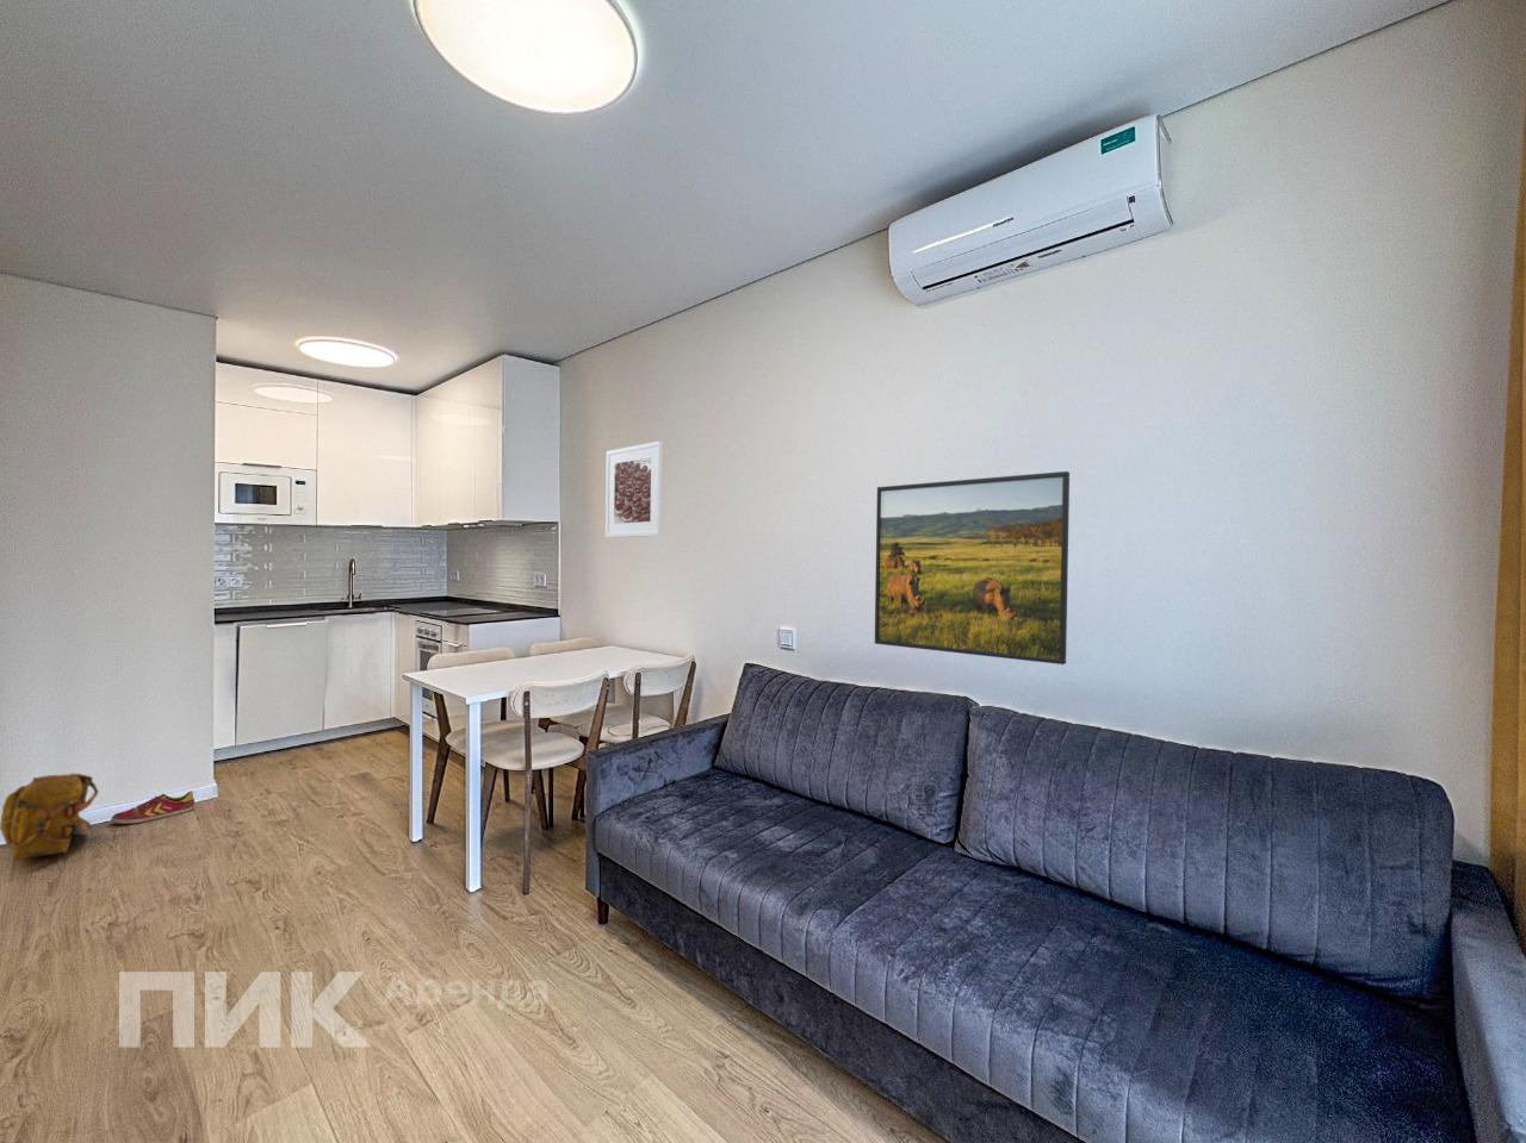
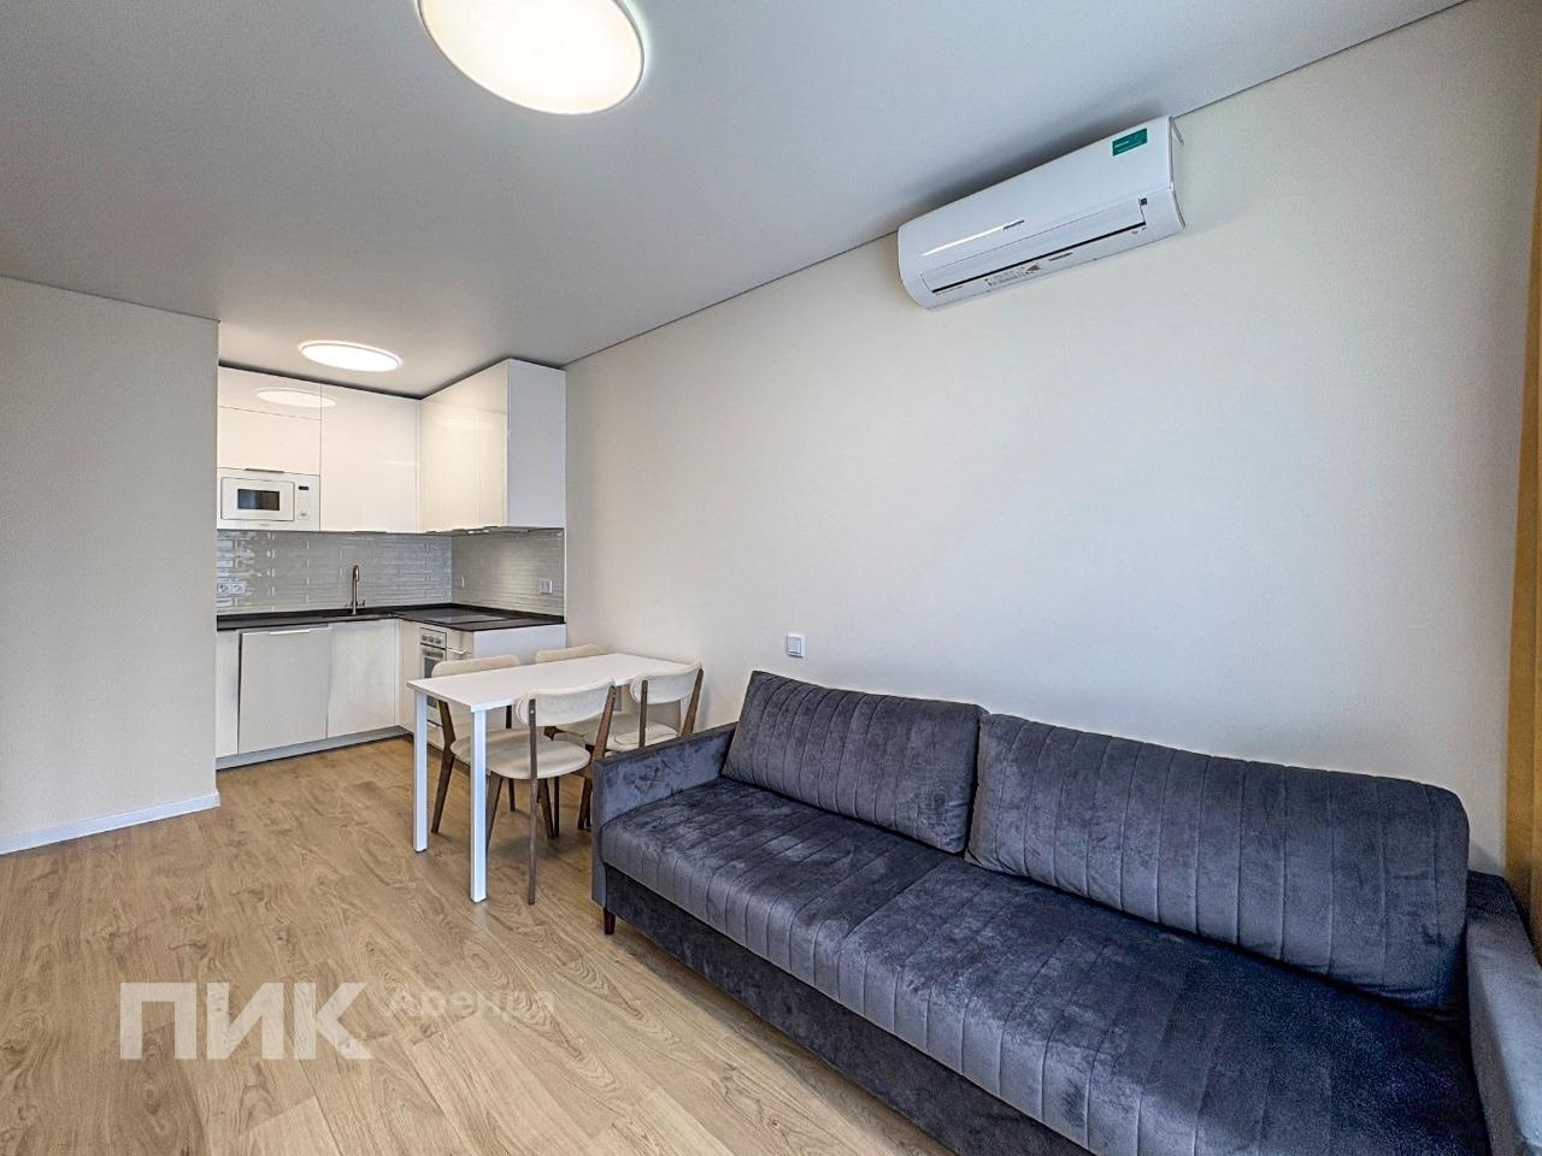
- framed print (632, 491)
- shoe (154, 806)
- backpack (52, 814)
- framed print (961, 565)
